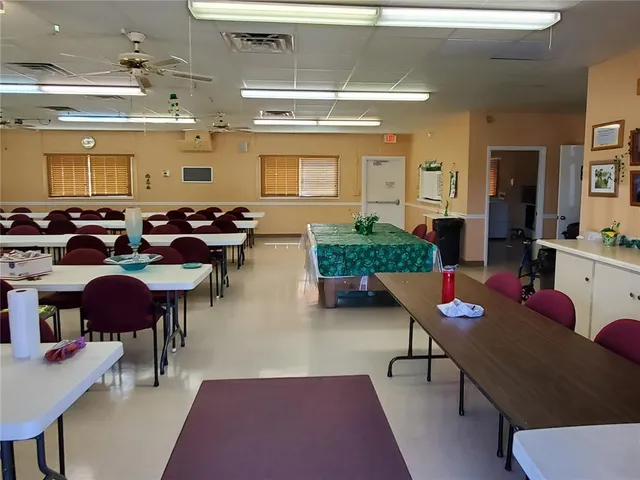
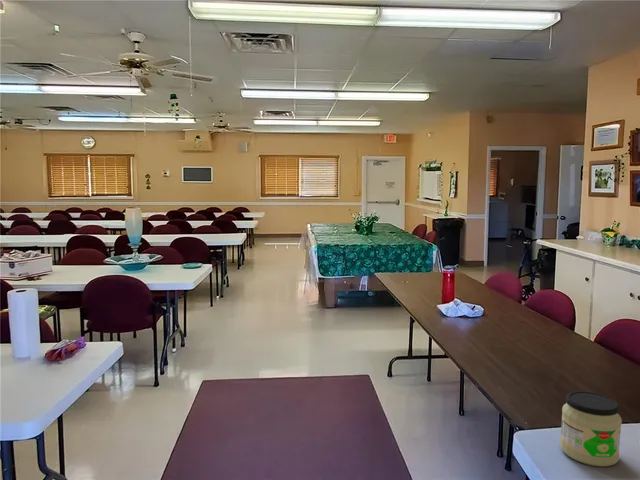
+ jar (590, 426)
